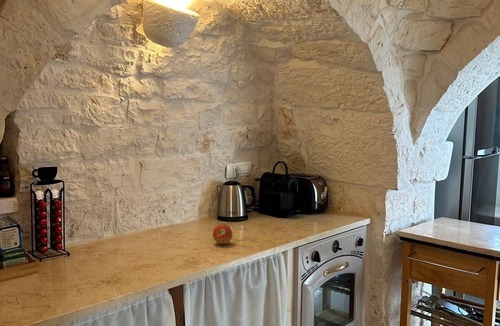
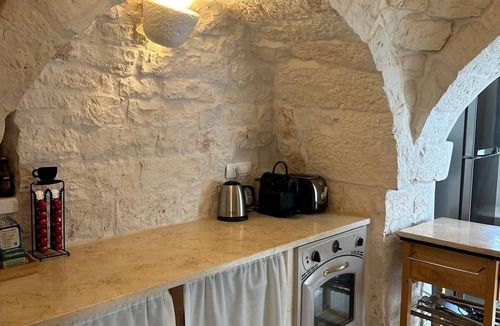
- fruit (222, 234)
